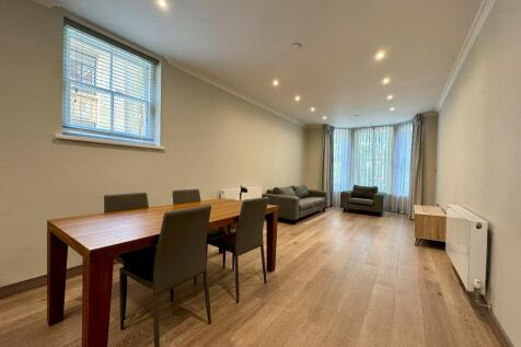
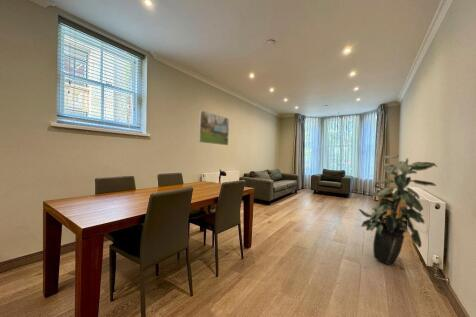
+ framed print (215, 129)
+ indoor plant (394, 209)
